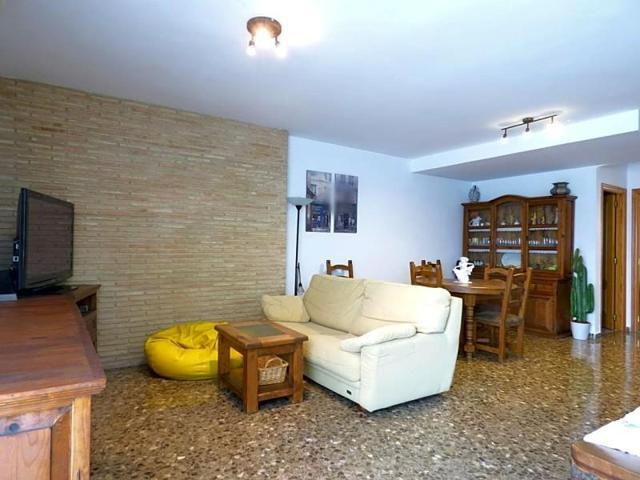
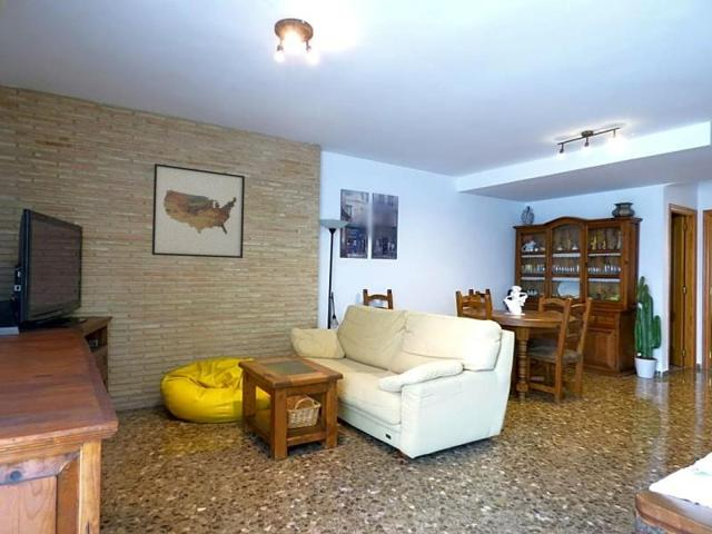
+ wall art (200, 212)
